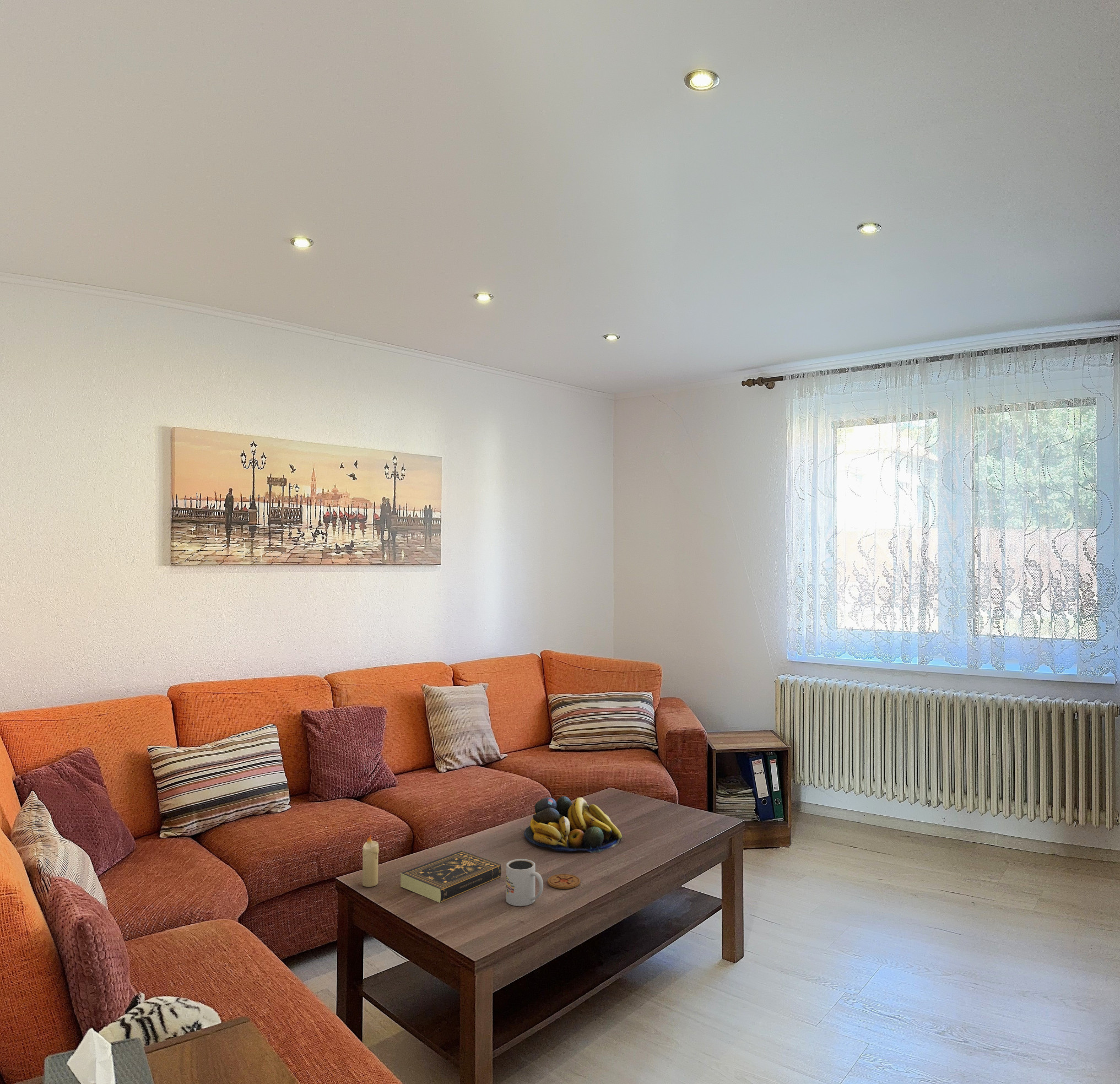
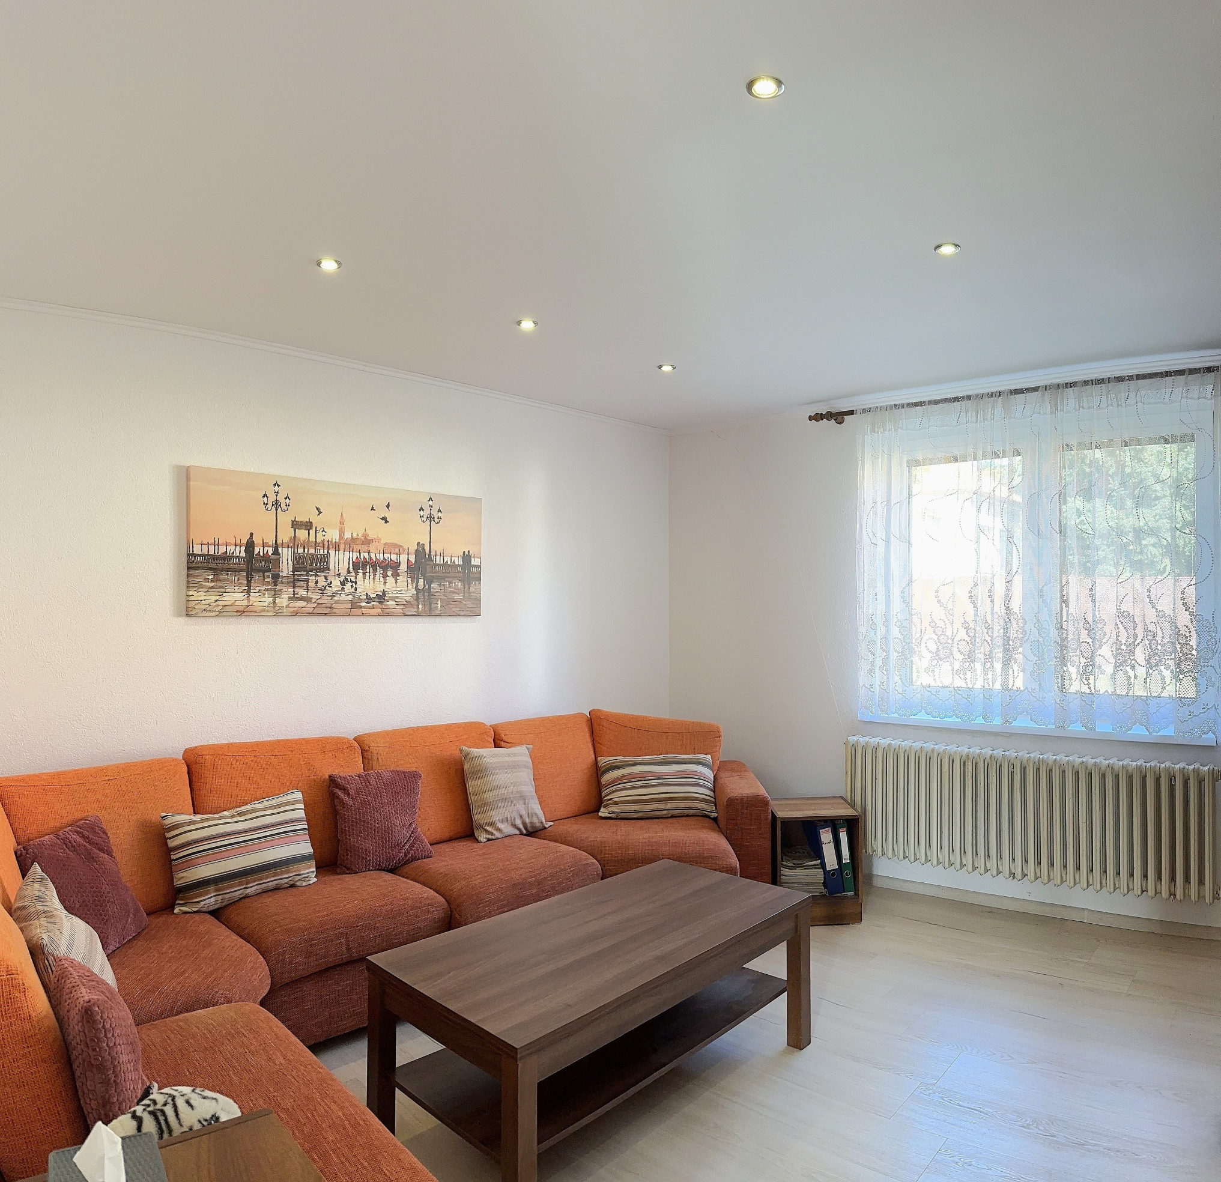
- book (451, 875)
- mug (525, 883)
- fruit bowl (572, 818)
- coaster (564, 881)
- candle (370, 859)
